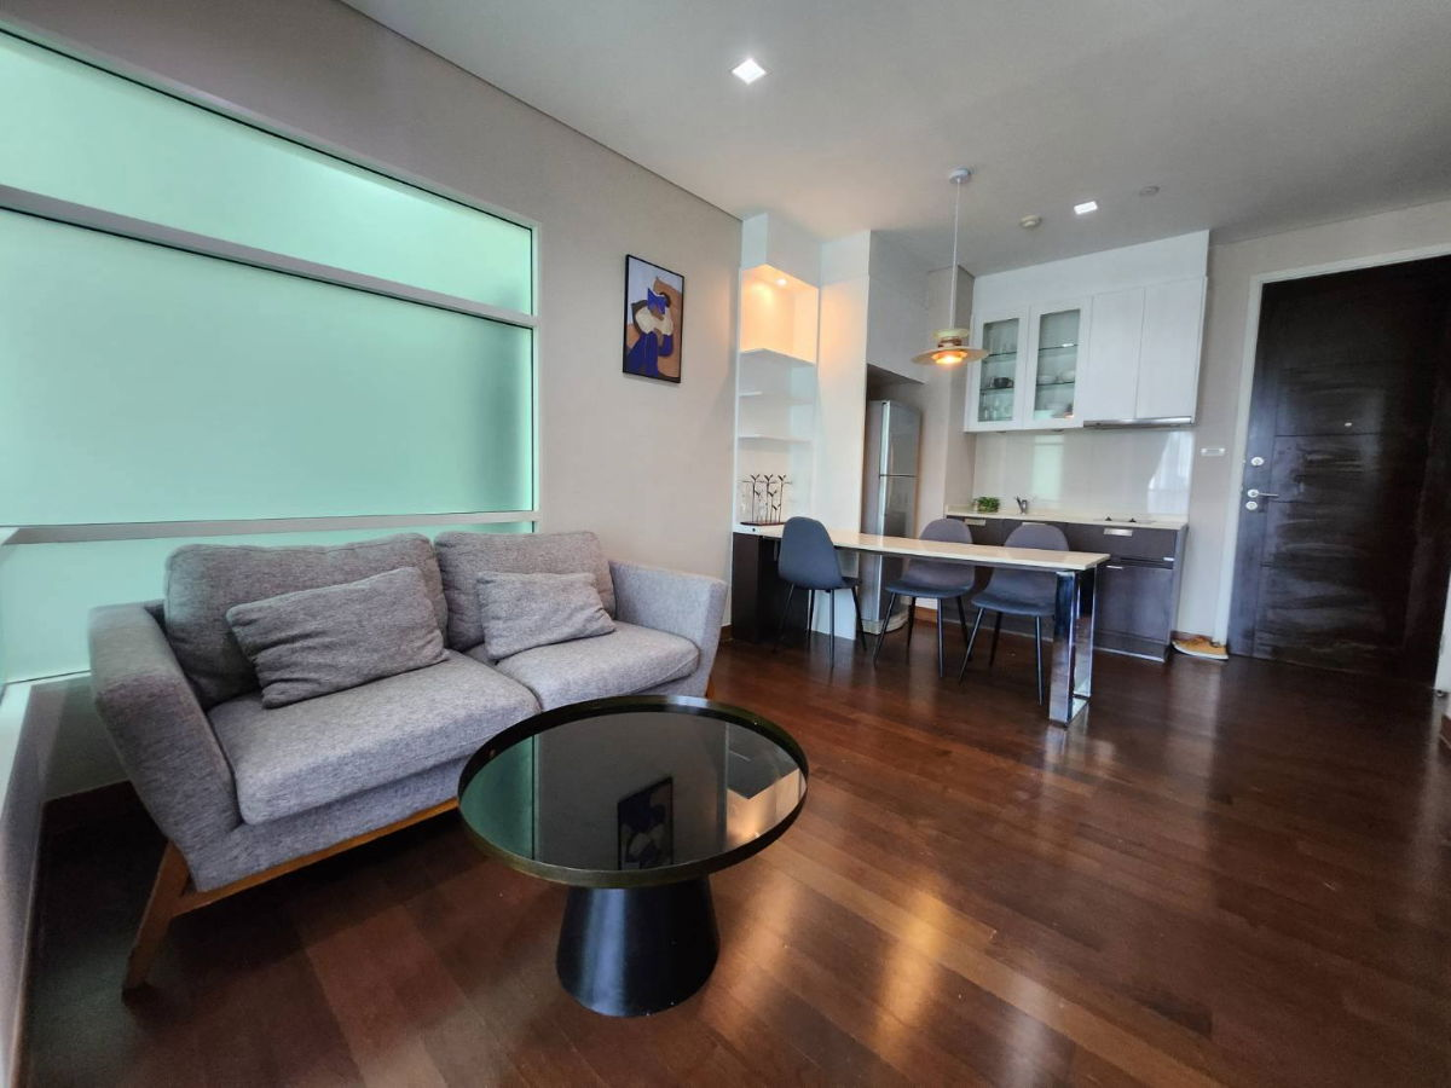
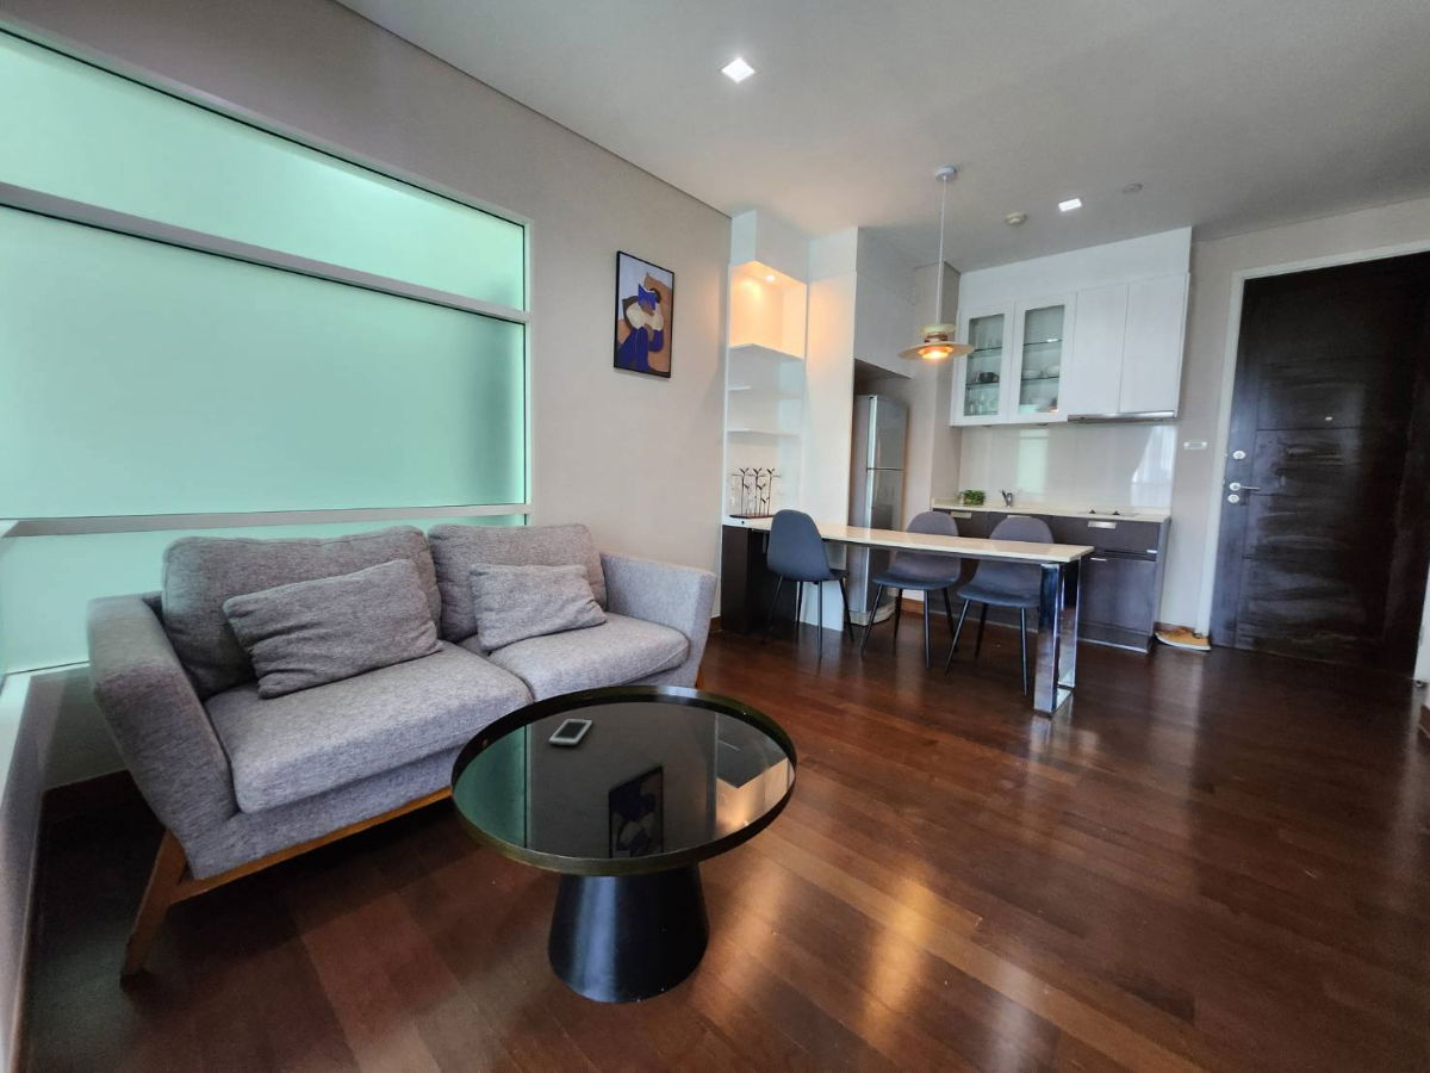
+ cell phone (571, 731)
